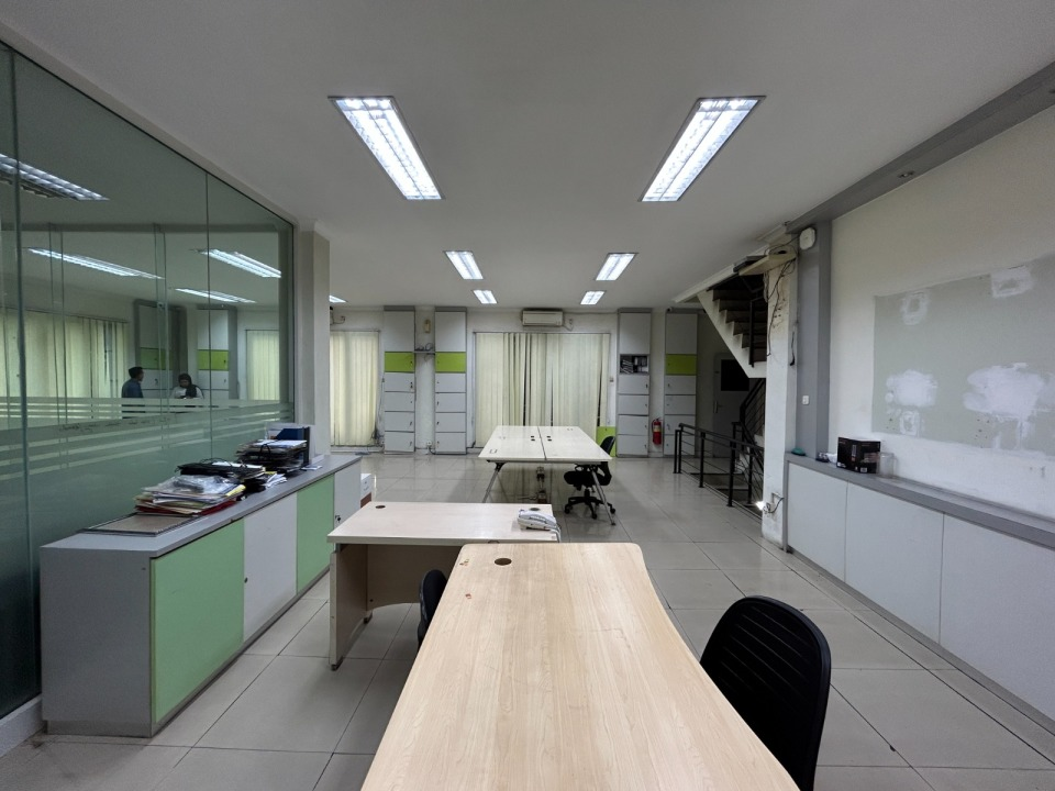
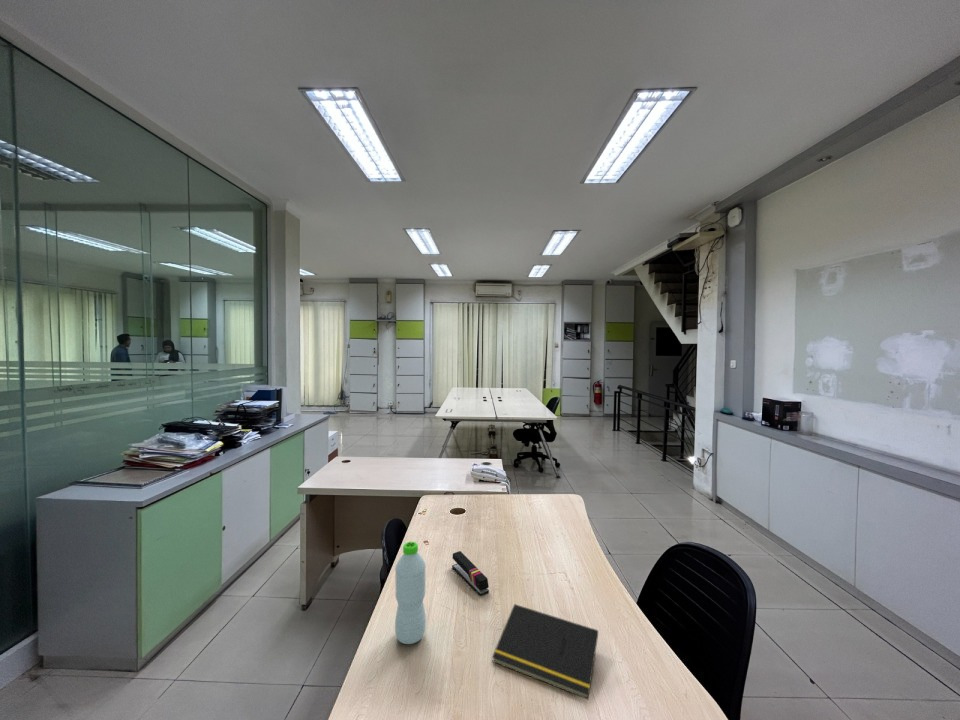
+ stapler (469, 571)
+ notepad (546, 645)
+ water bottle (410, 590)
